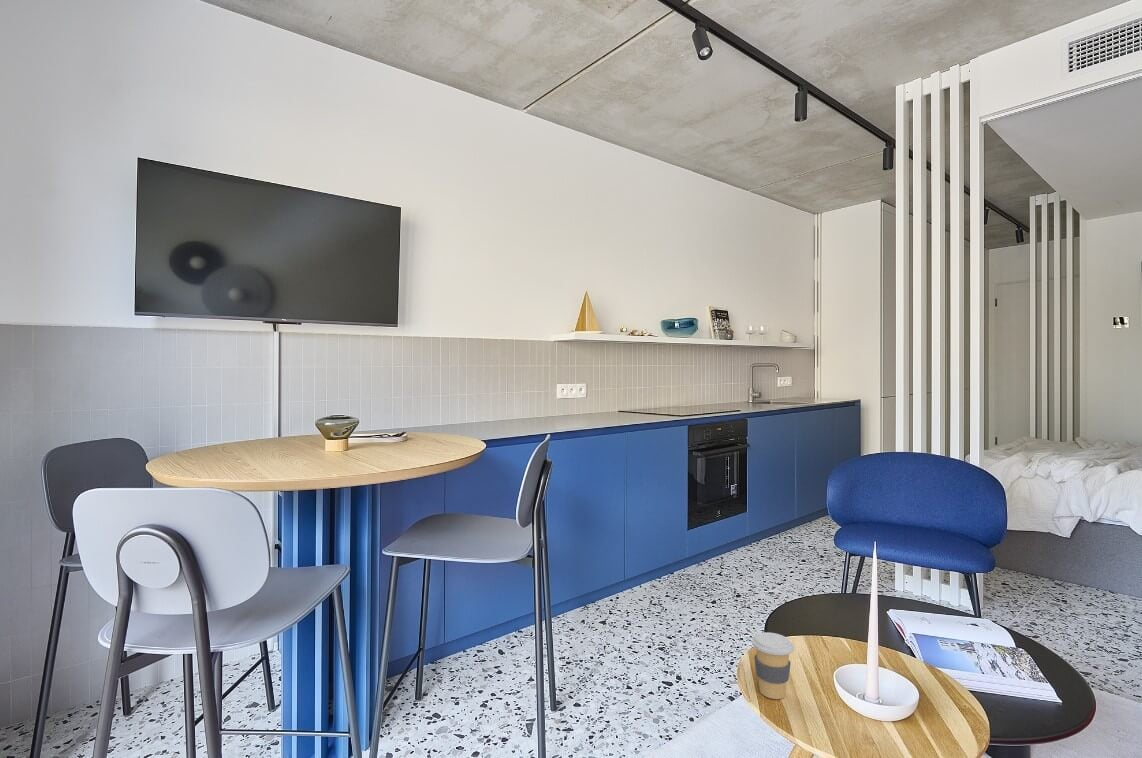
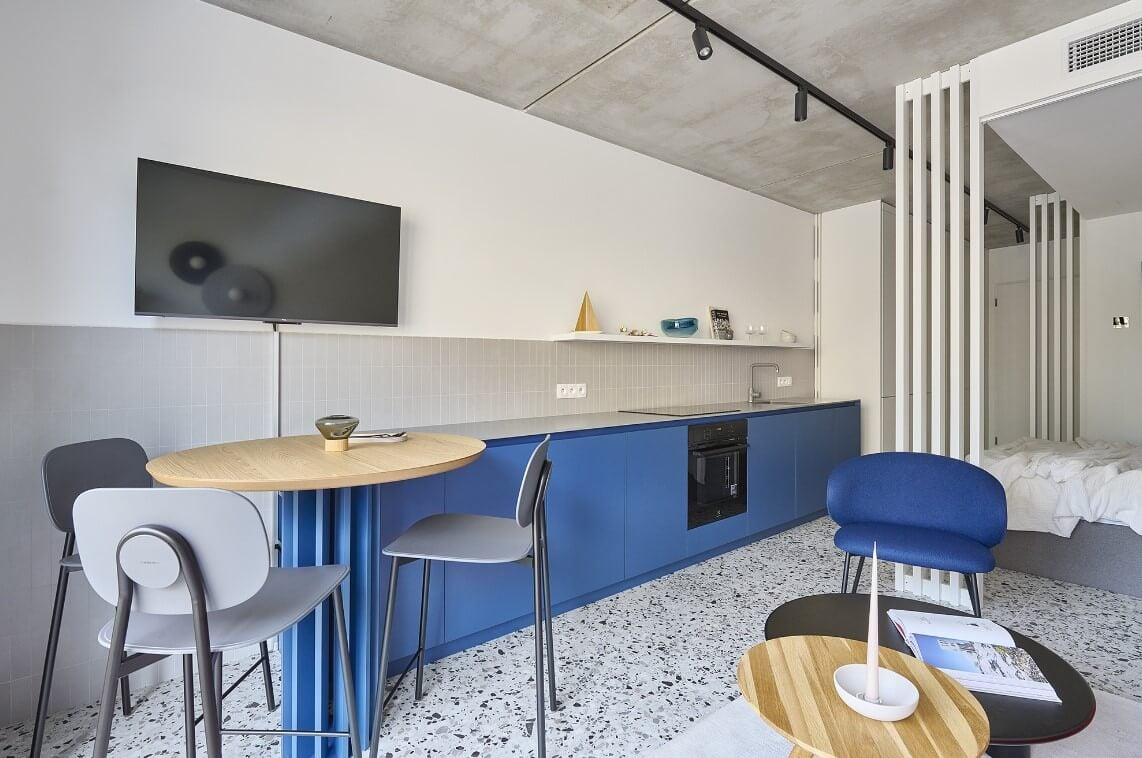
- coffee cup (772, 666)
